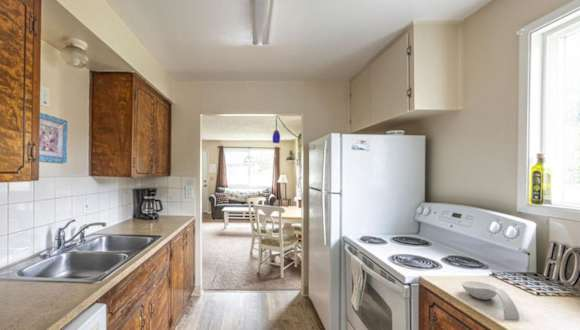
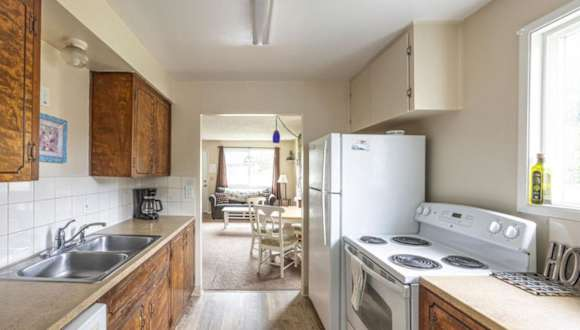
- spoon rest (489, 293)
